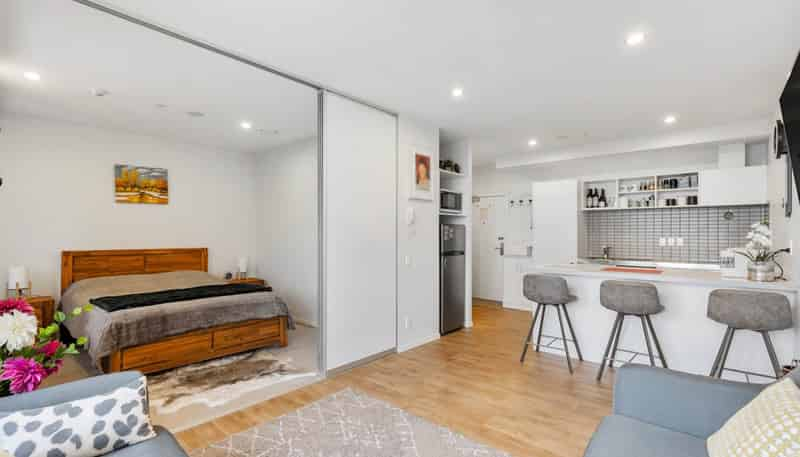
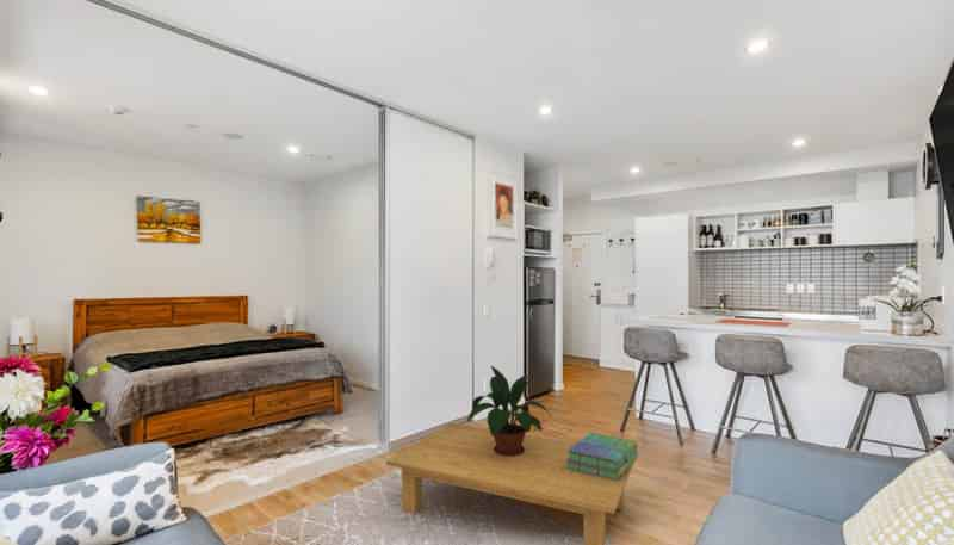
+ stack of books (602, 453)
+ coffee table (514, 482)
+ potted plant (507, 405)
